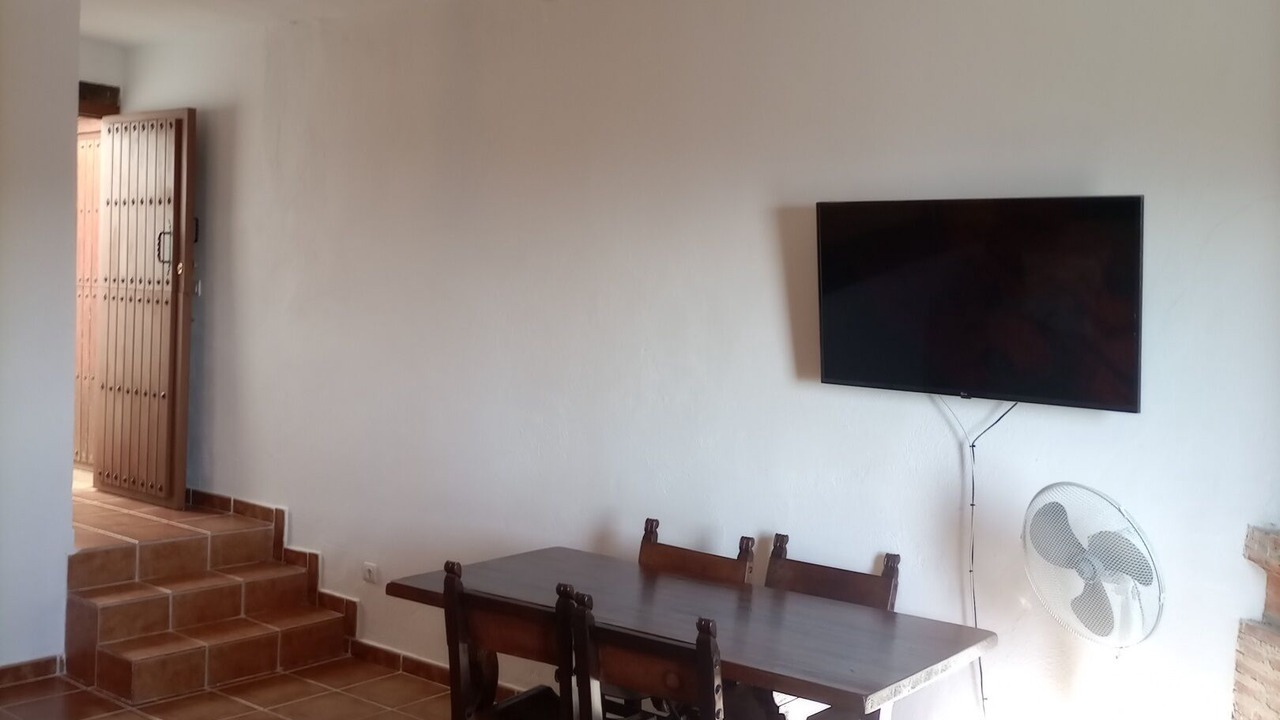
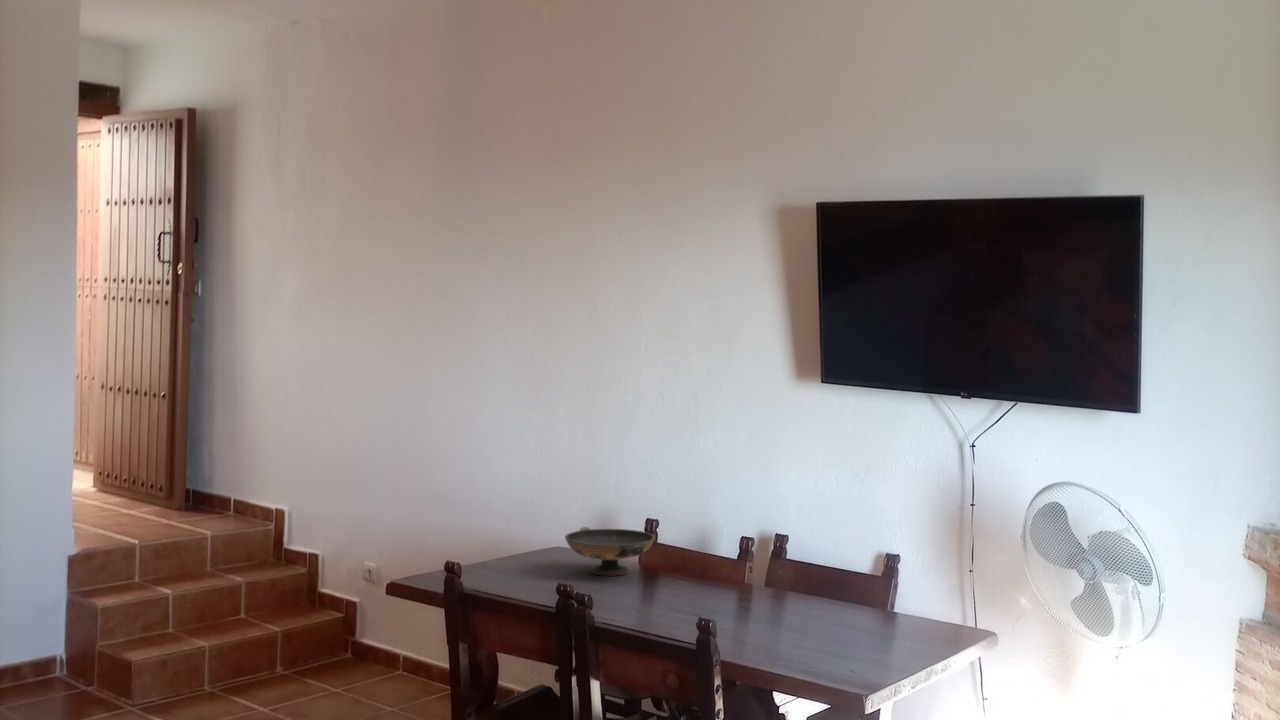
+ decorative bowl (609, 553)
